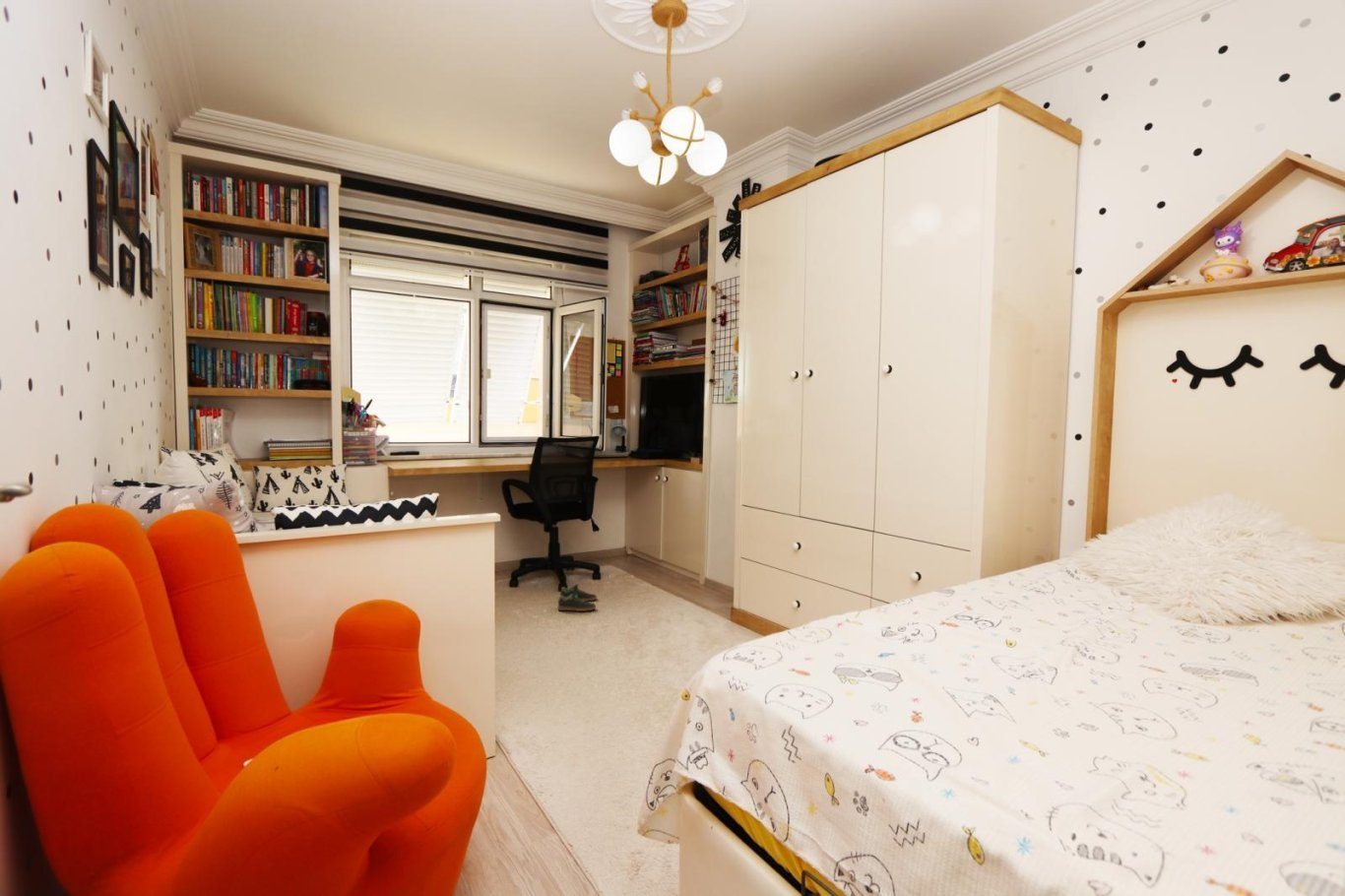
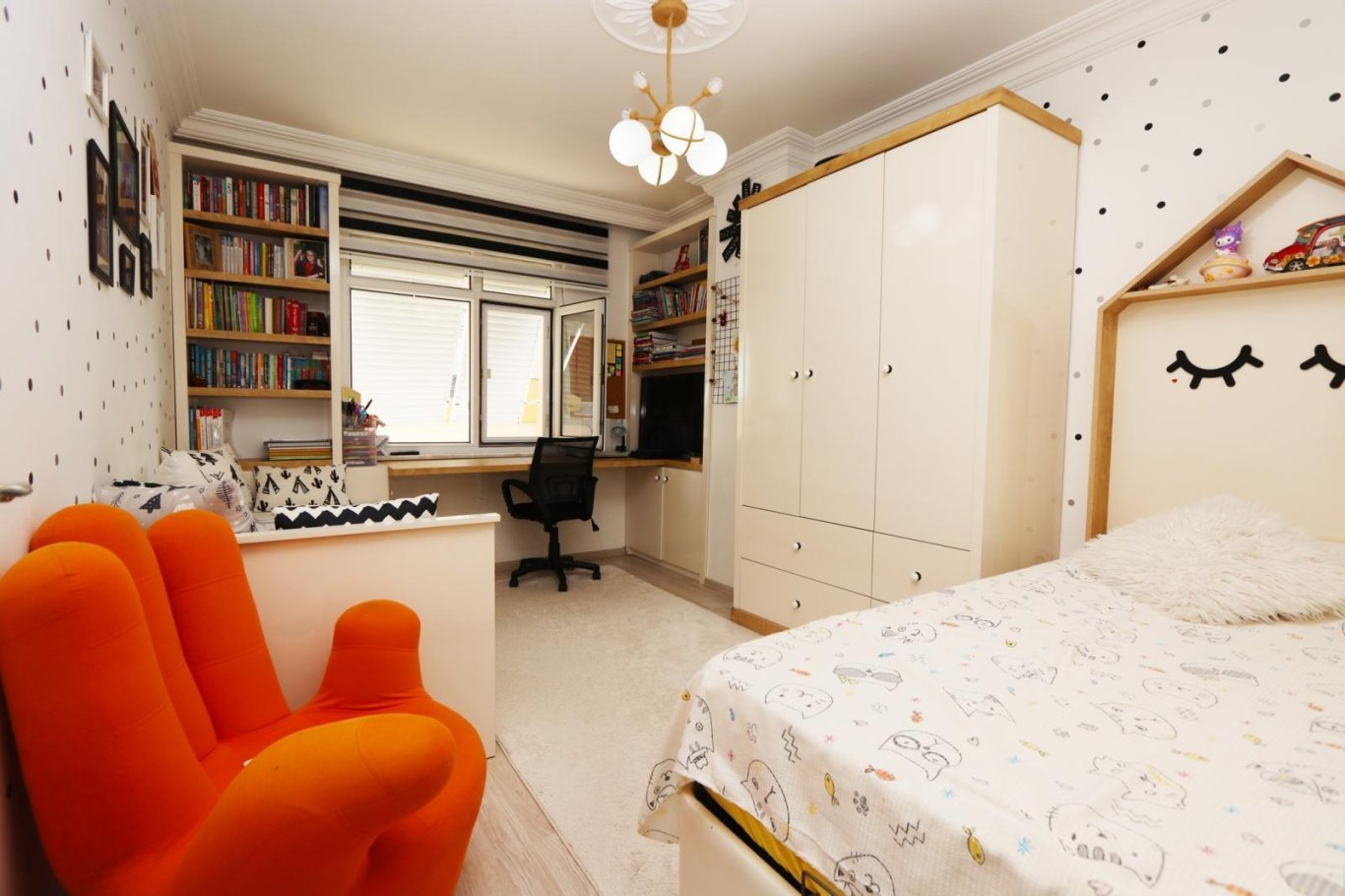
- shoe (577, 596)
